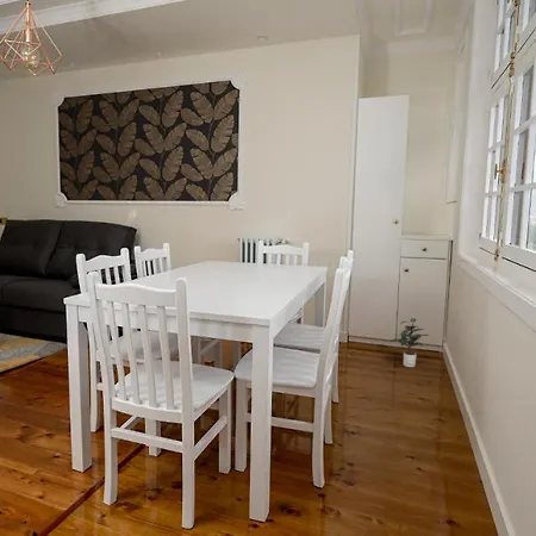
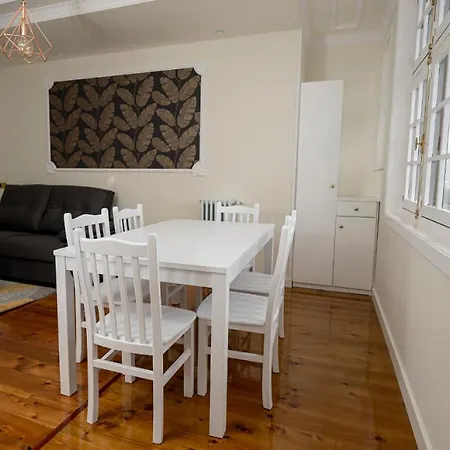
- potted plant (407, 342)
